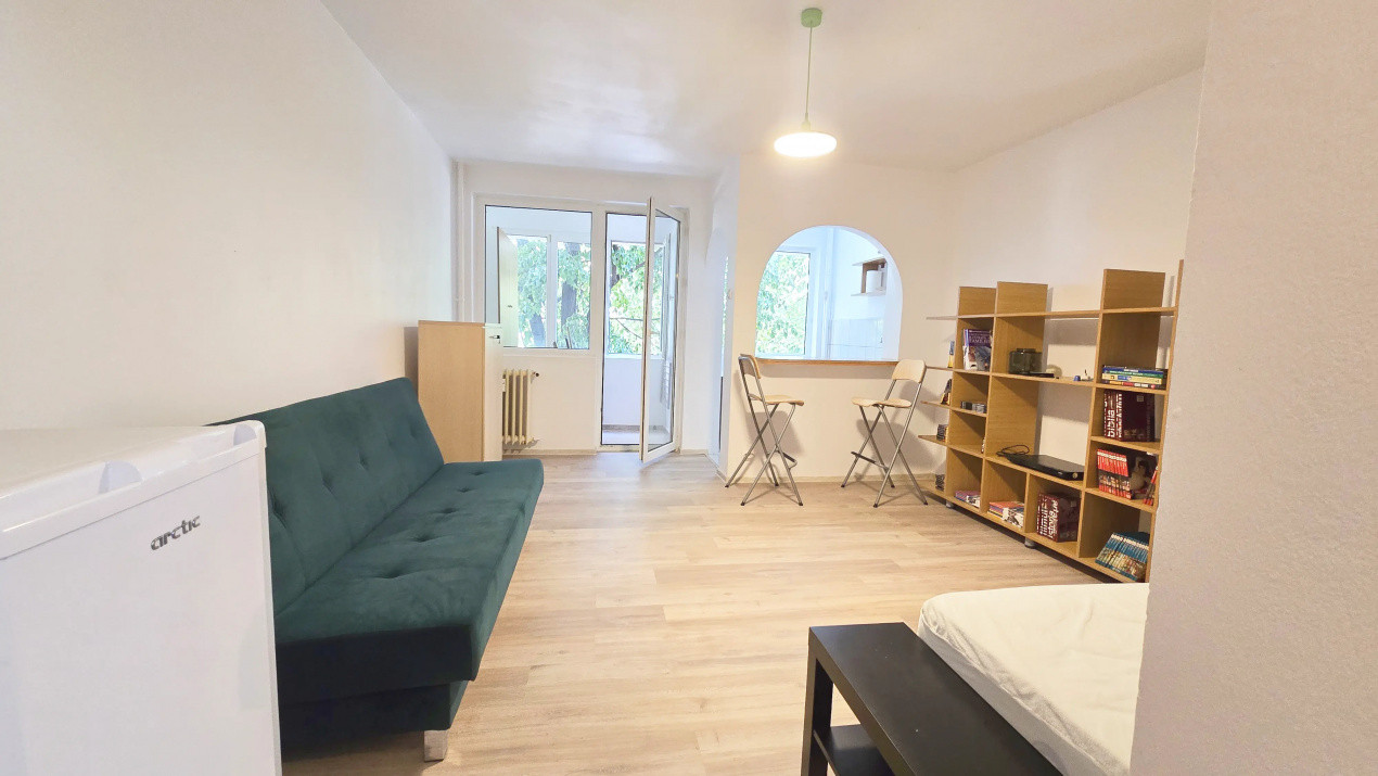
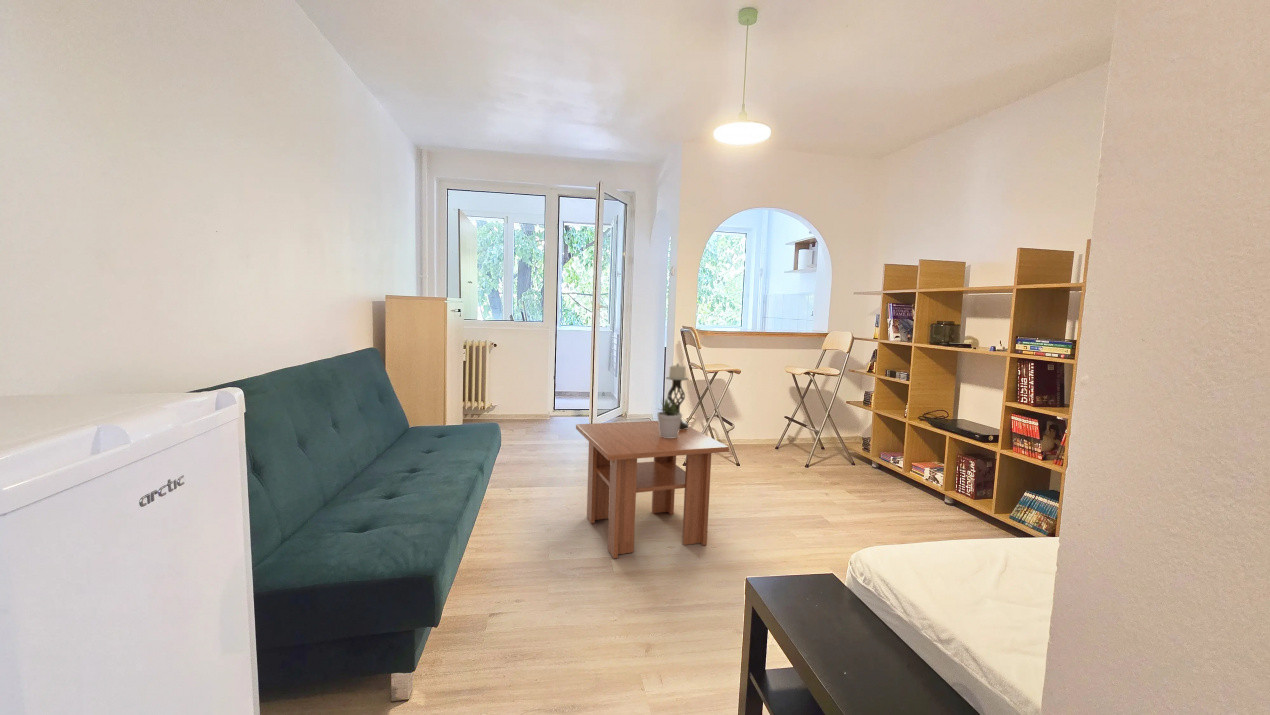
+ coffee table (645, 482)
+ candle holder (676, 394)
+ potted plant (670, 416)
